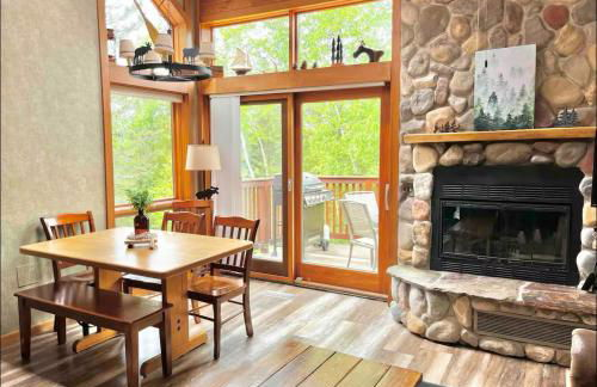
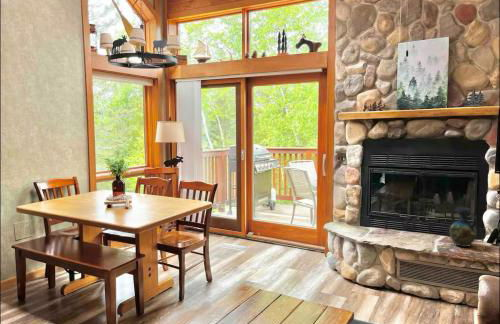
+ vase (463, 226)
